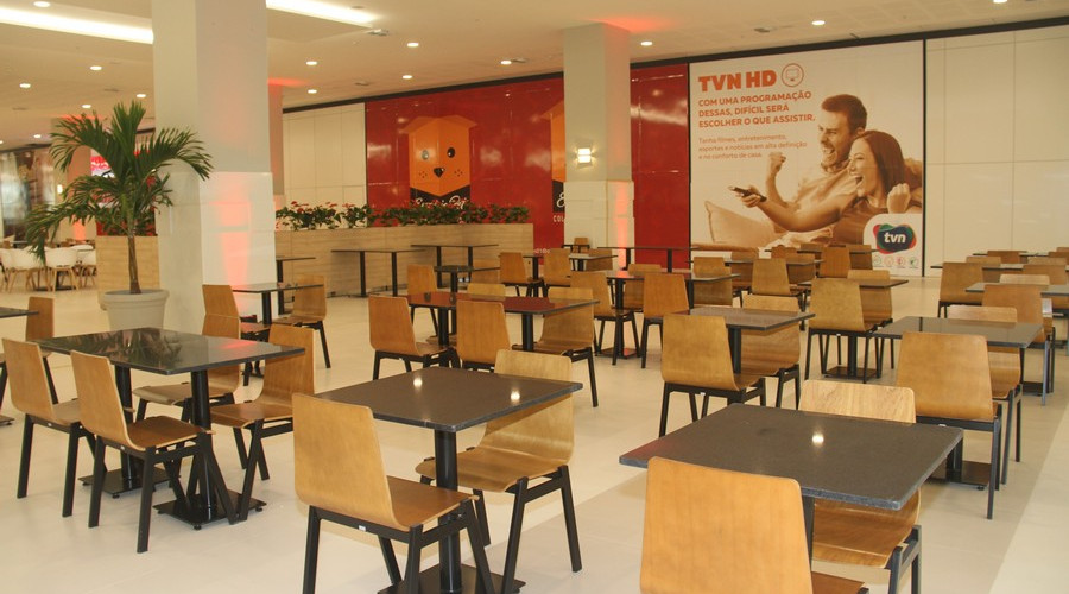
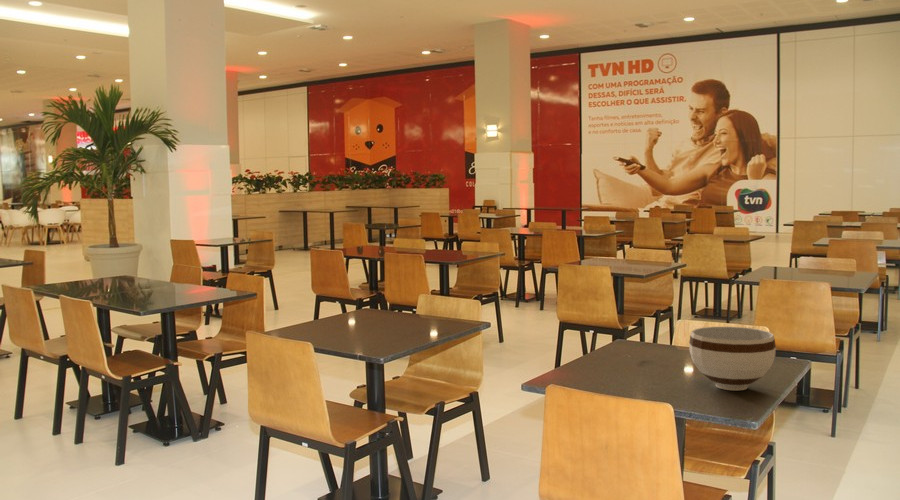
+ bowl (731, 359)
